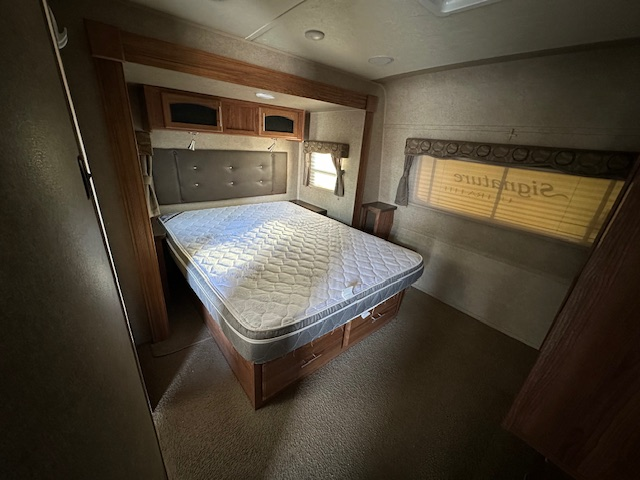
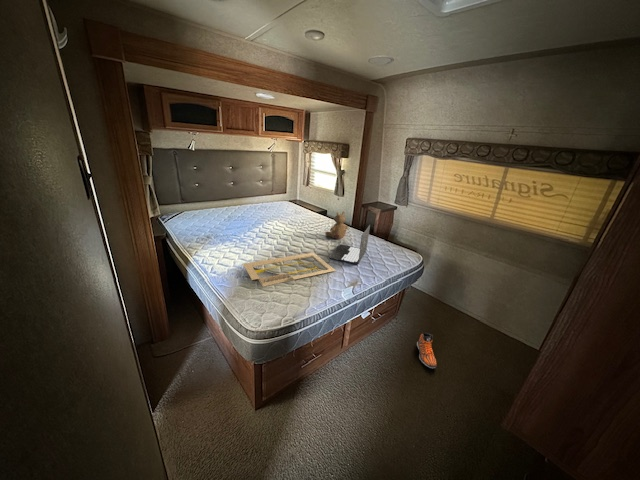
+ stuffed bear (336, 224)
+ serving tray (290, 272)
+ laptop (350, 246)
+ sneaker (426, 347)
